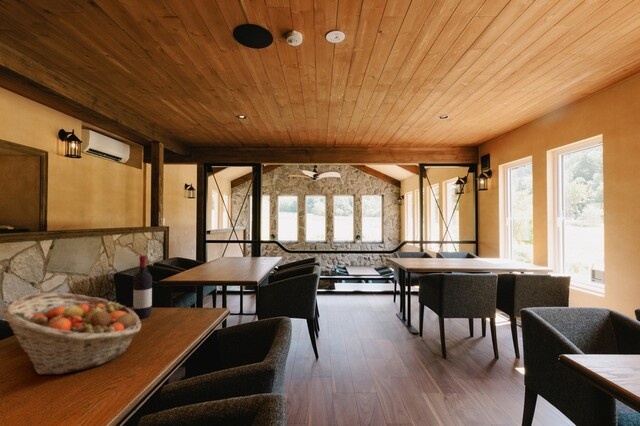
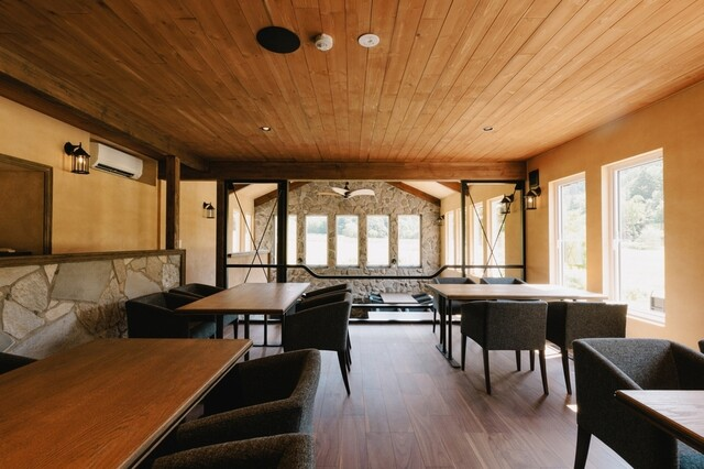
- fruit basket (78, 324)
- wine bottle (142, 286)
